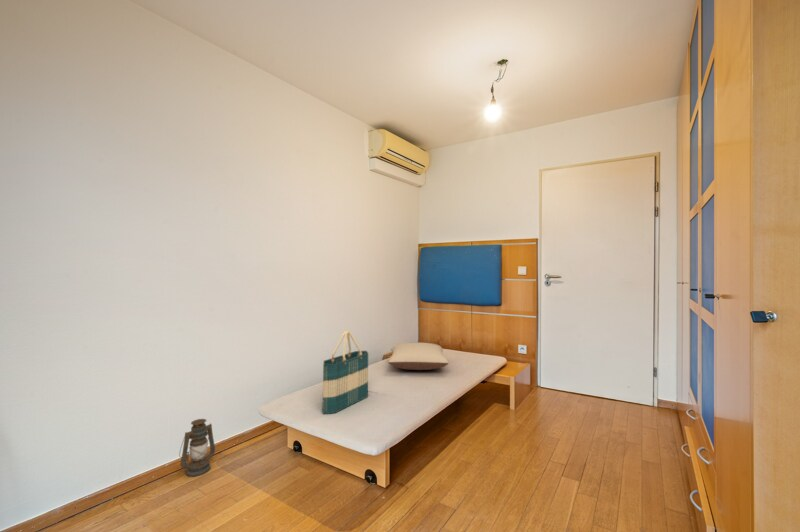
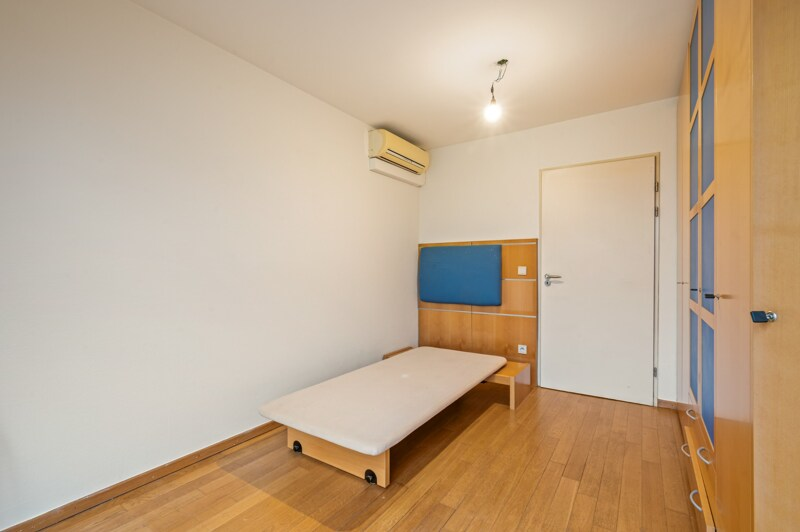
- pillow (417, 355)
- lantern (197, 444)
- tote bag (346, 367)
